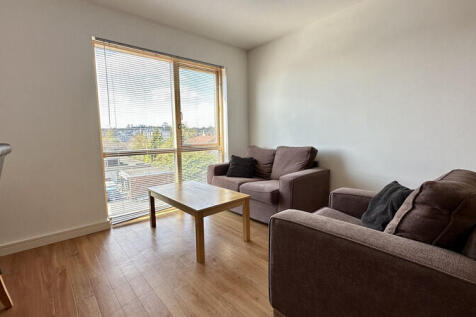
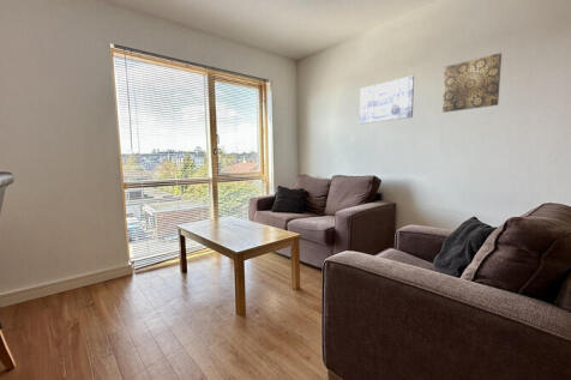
+ wall art (469, 84)
+ wall art (384, 102)
